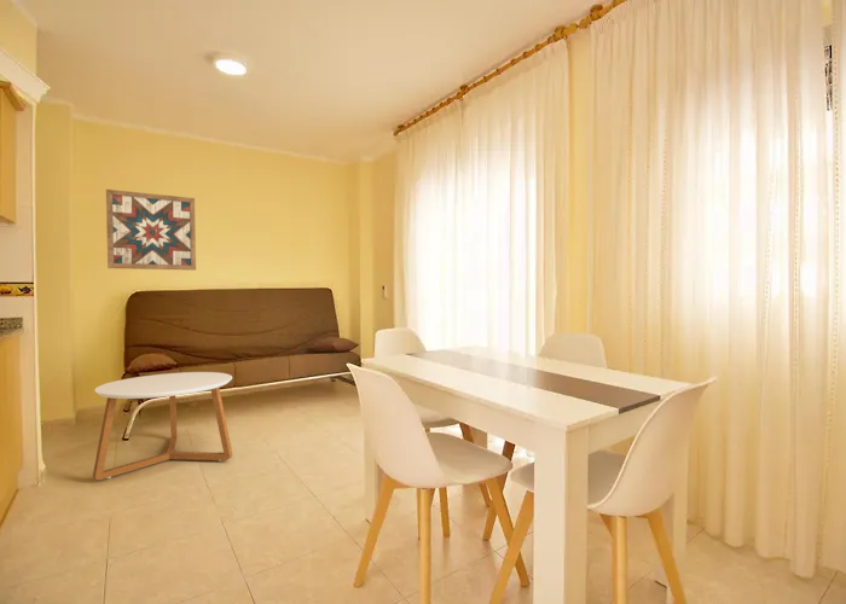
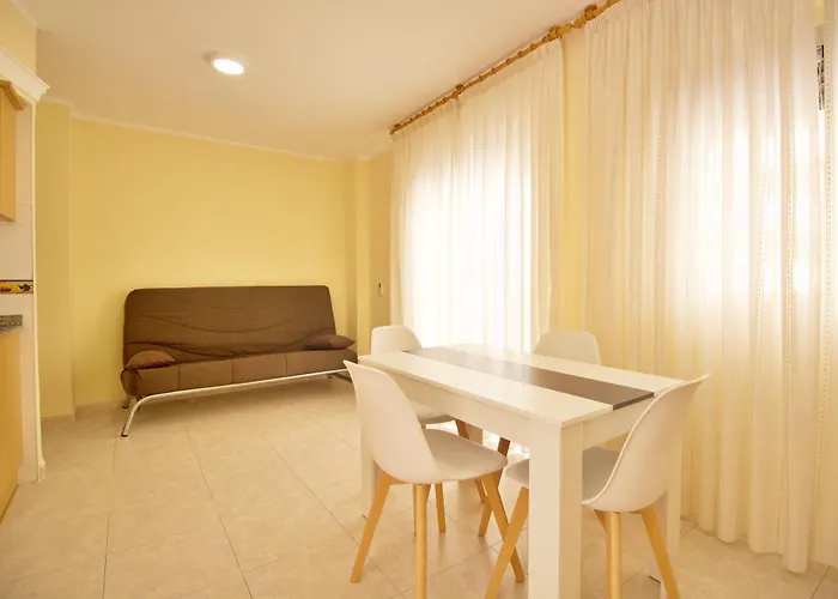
- coffee table (170, 419)
- wall art (152, 231)
